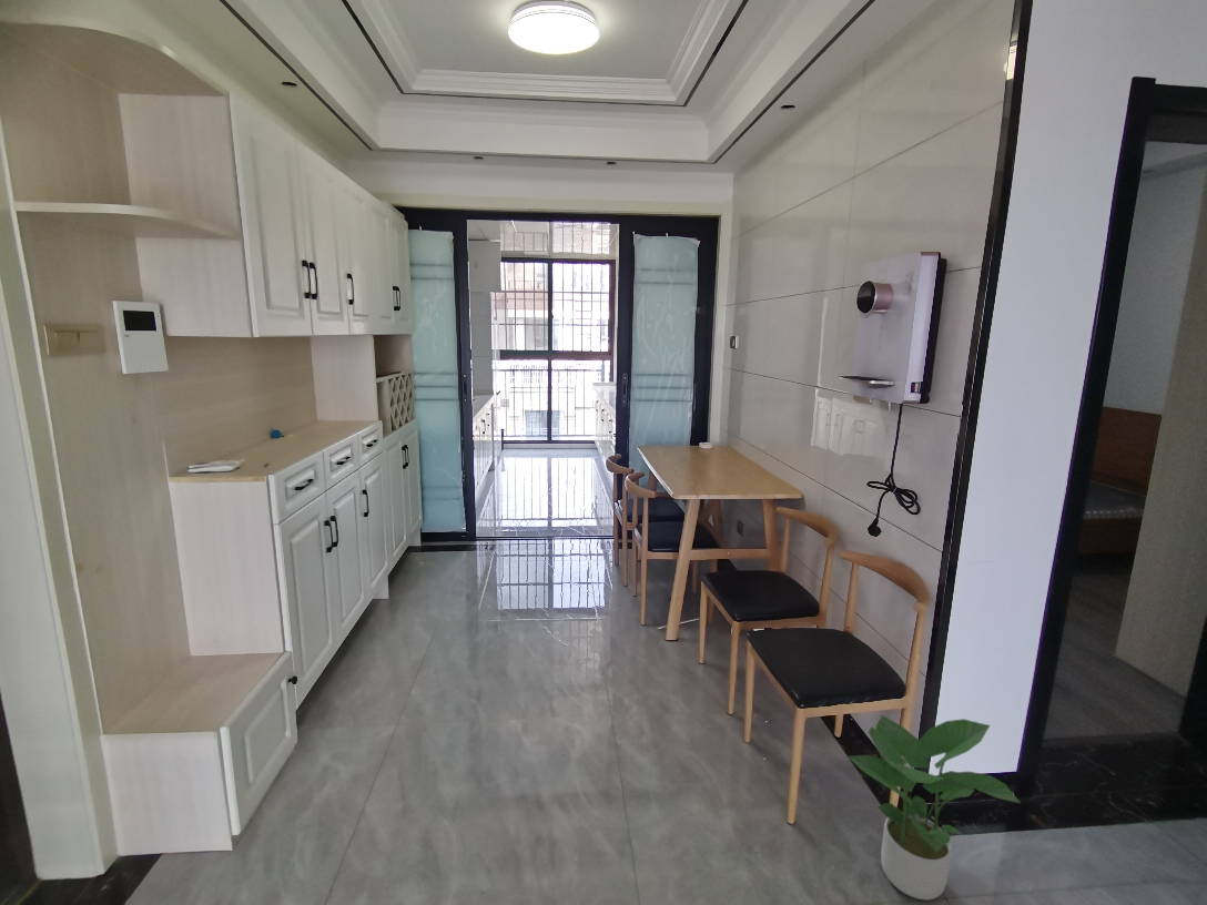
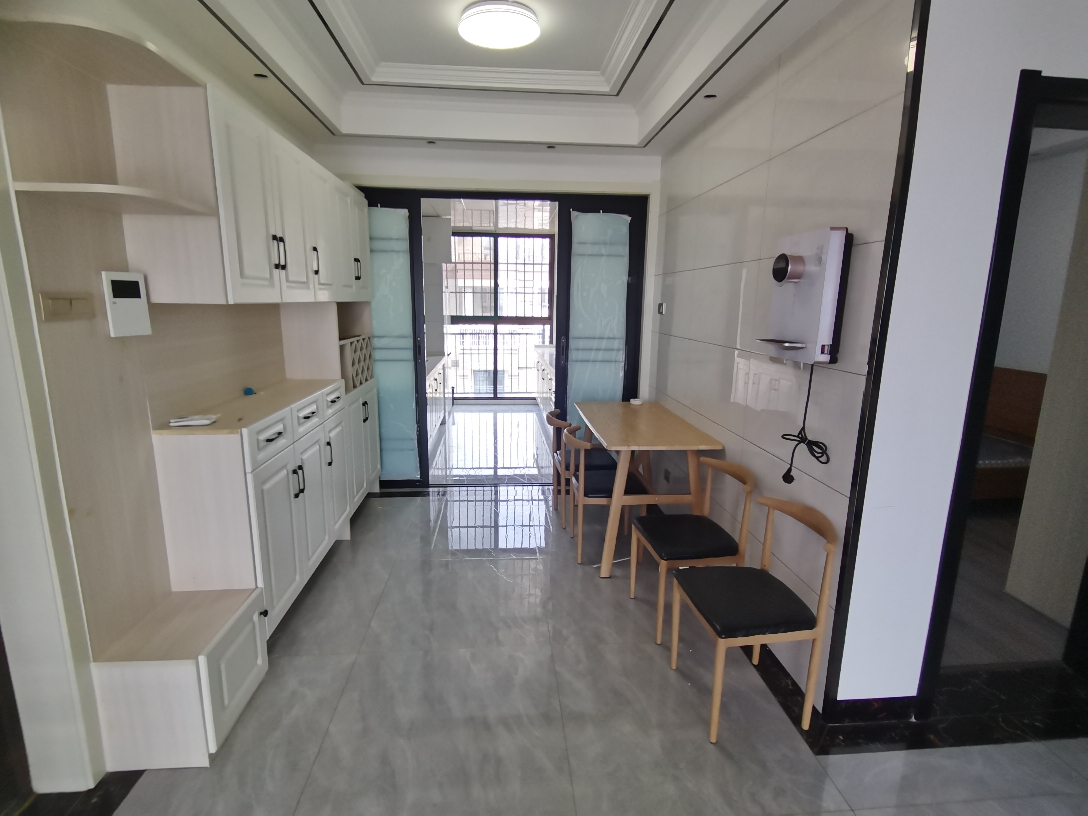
- potted plant (909, 797)
